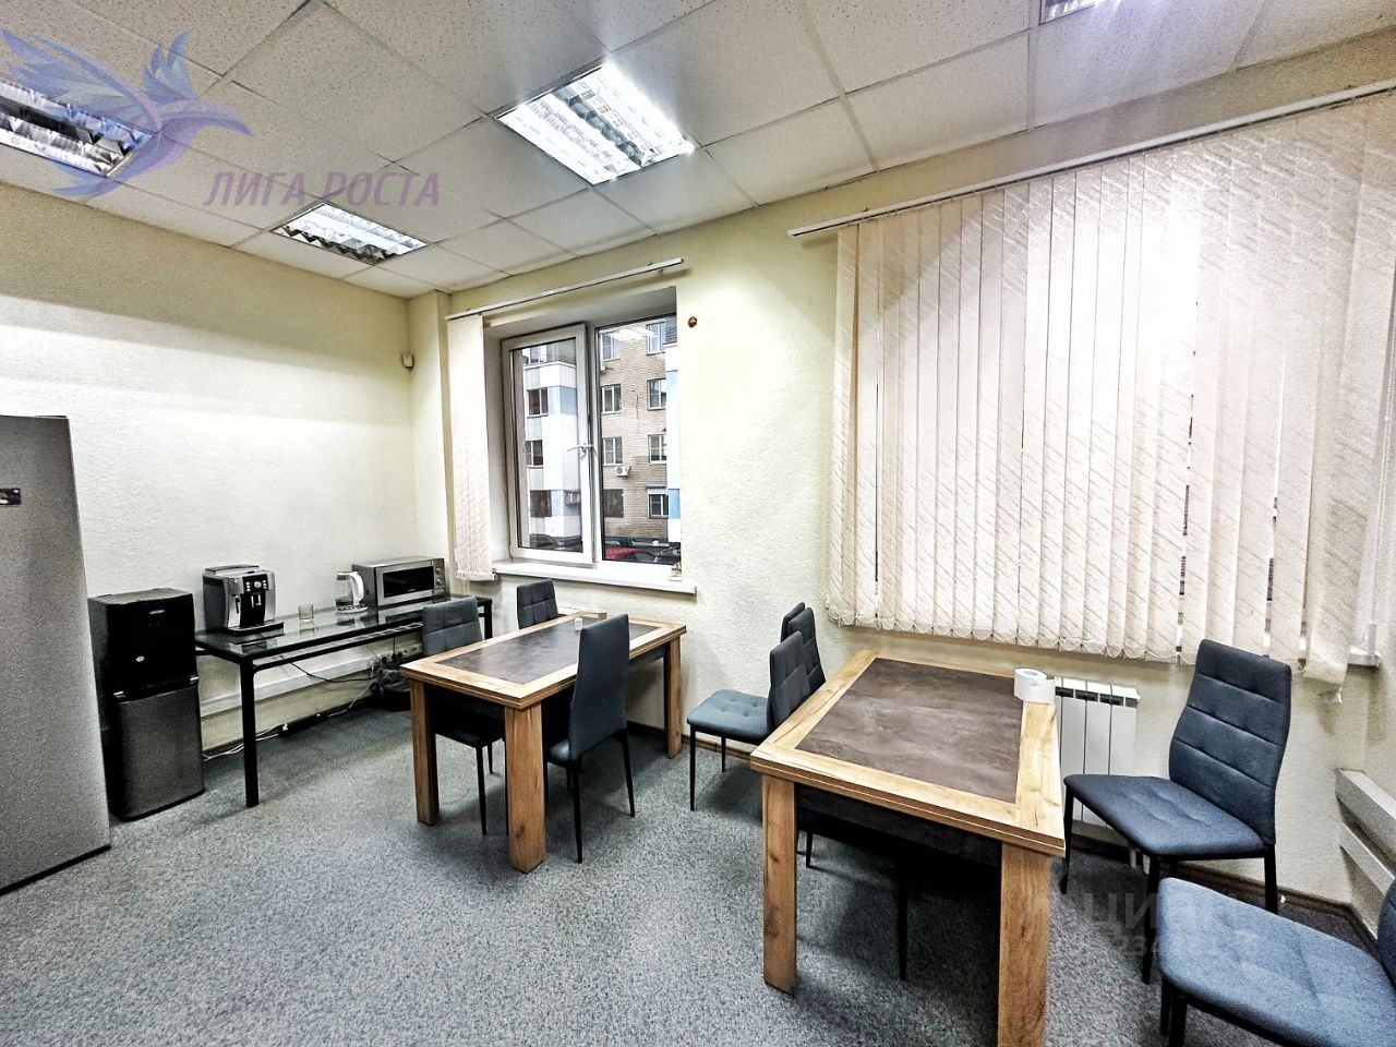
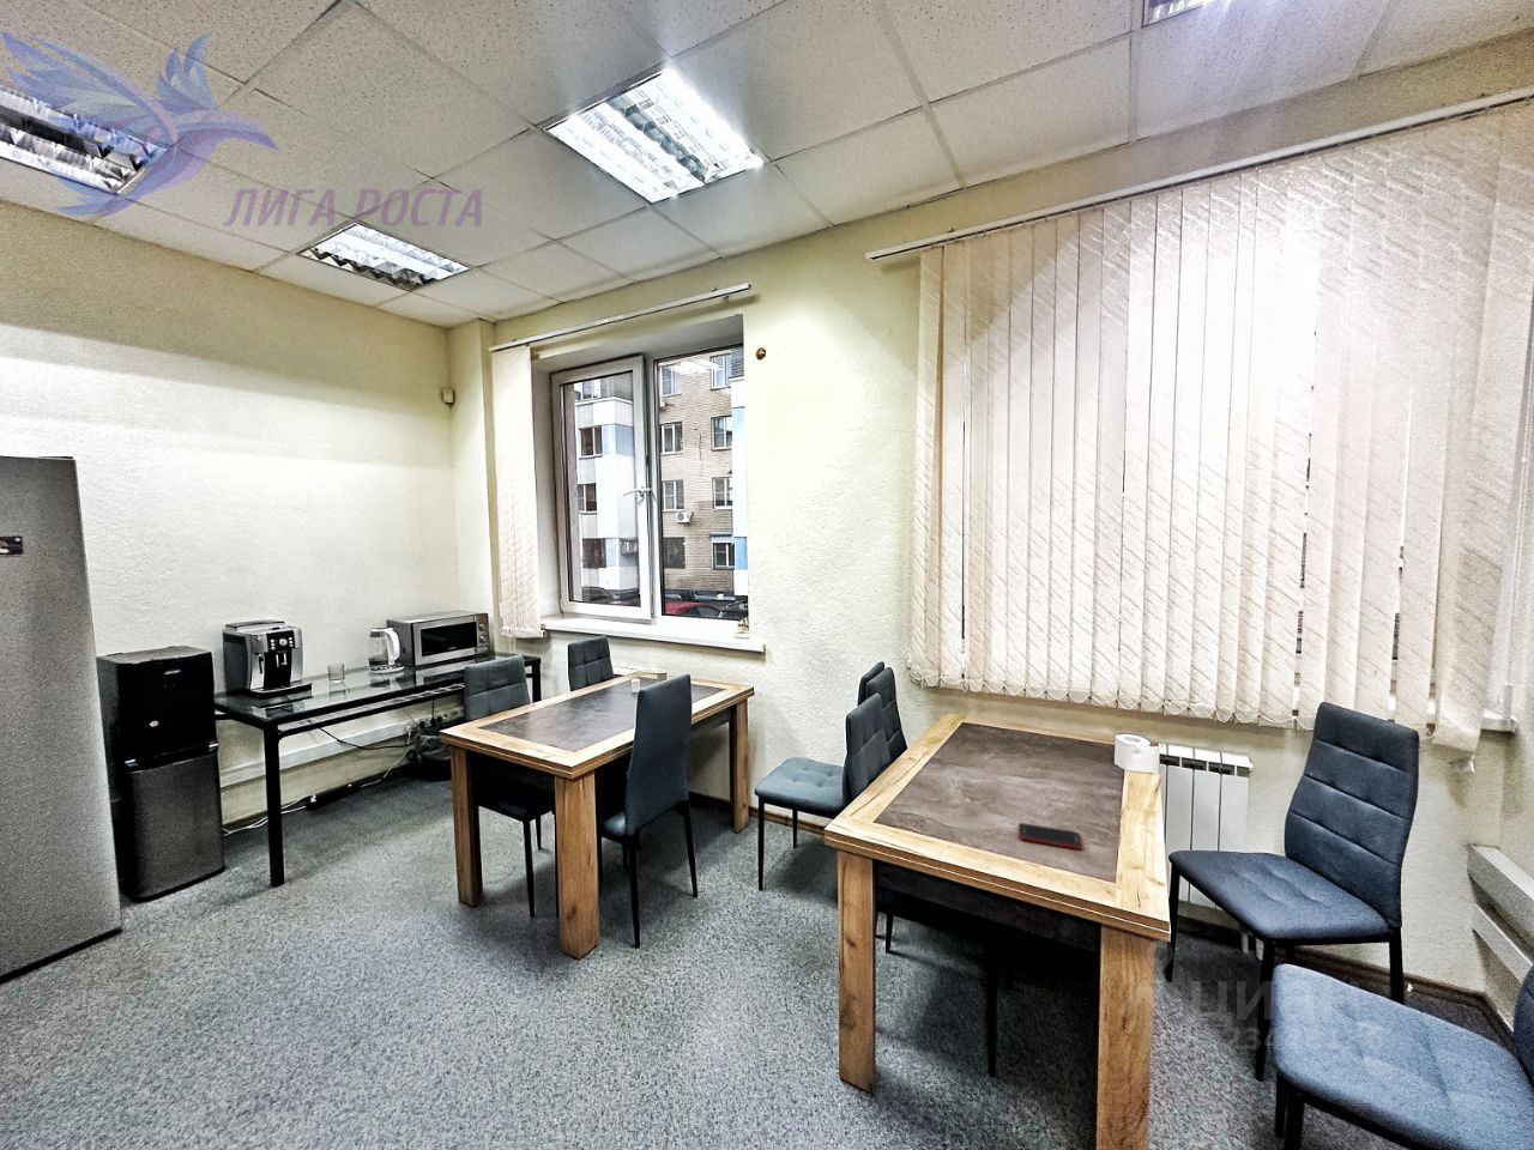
+ cell phone (1048, 835)
